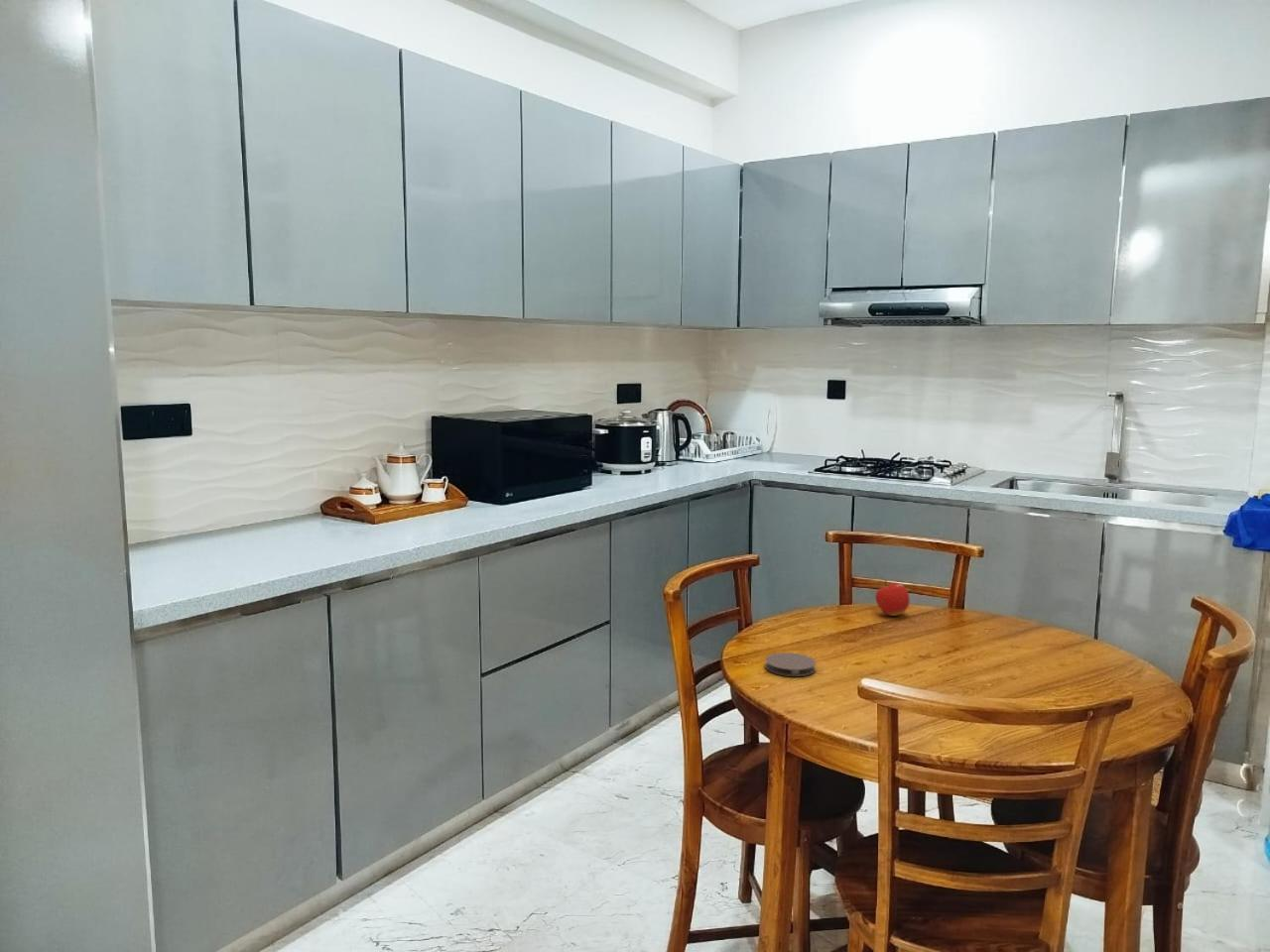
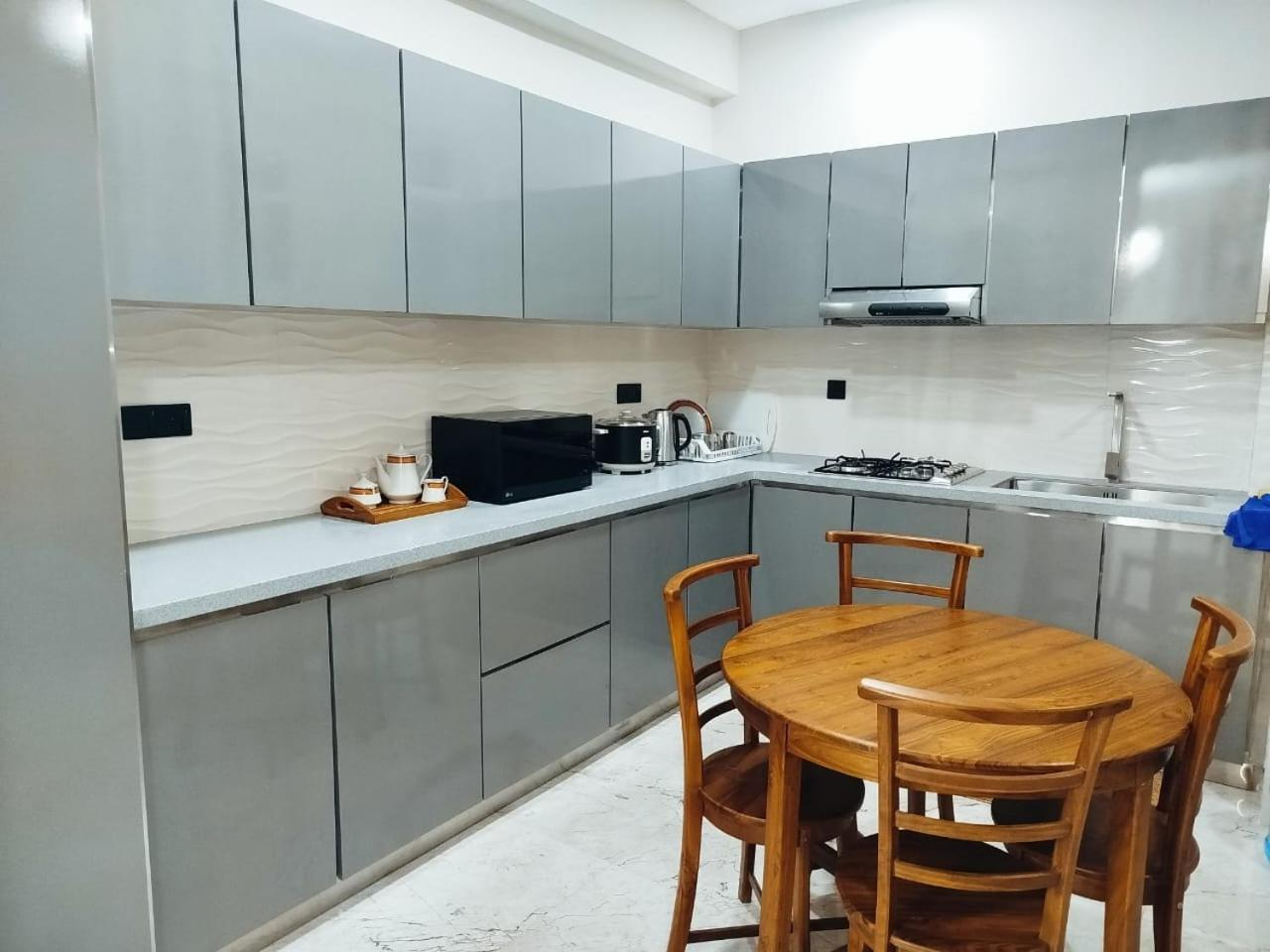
- fruit (892, 598)
- coaster (790, 663)
